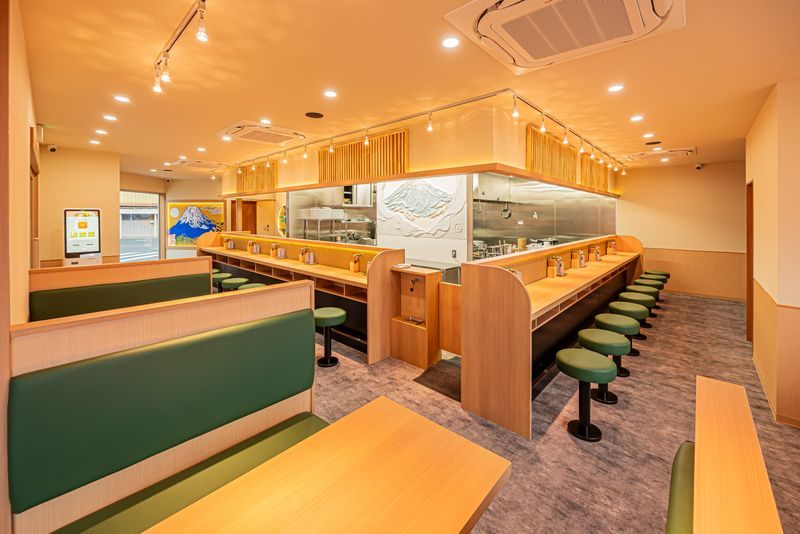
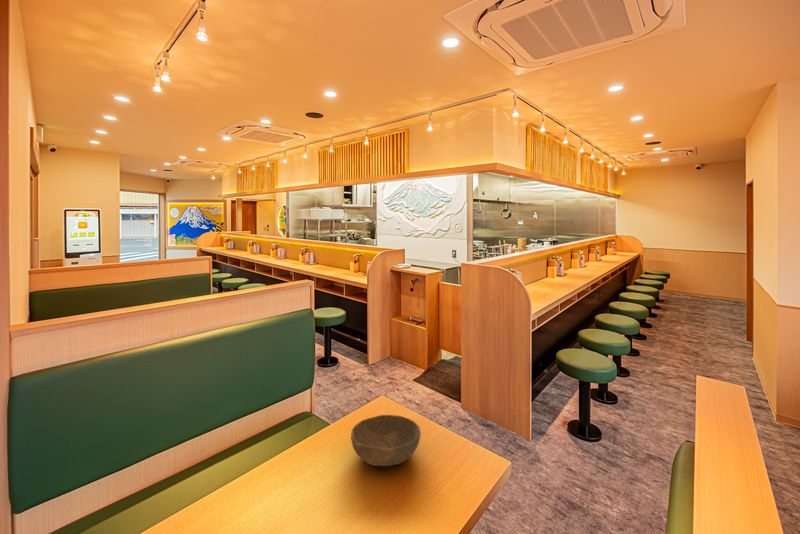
+ bowl (386, 443)
